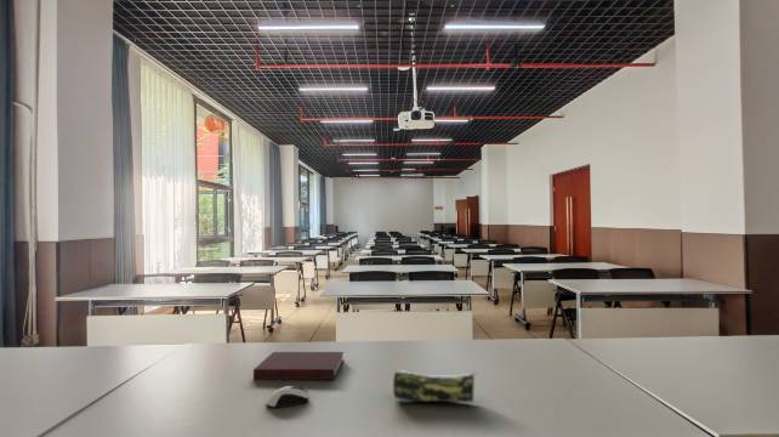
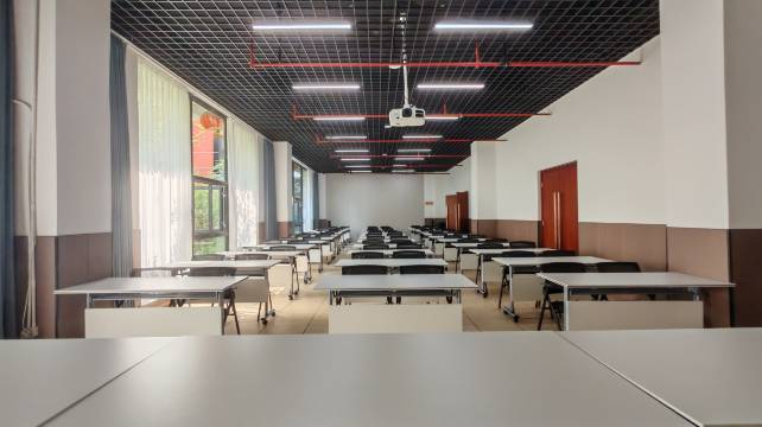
- computer mouse (288, 395)
- pencil case (436, 386)
- notebook (301, 364)
